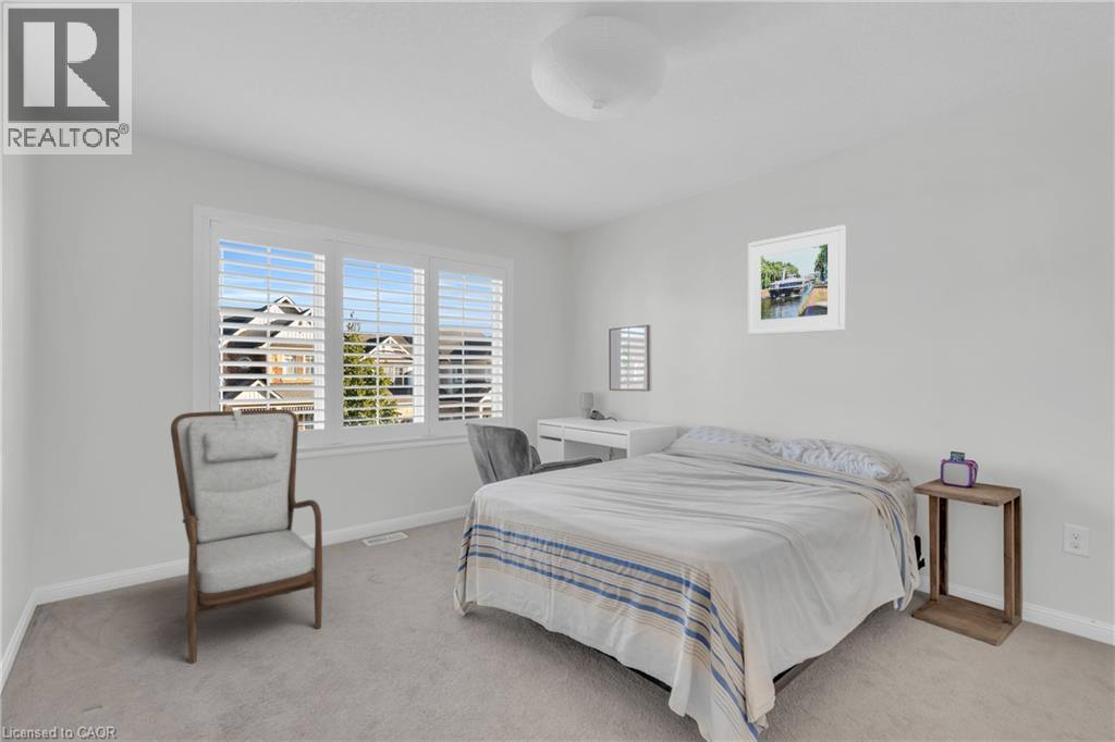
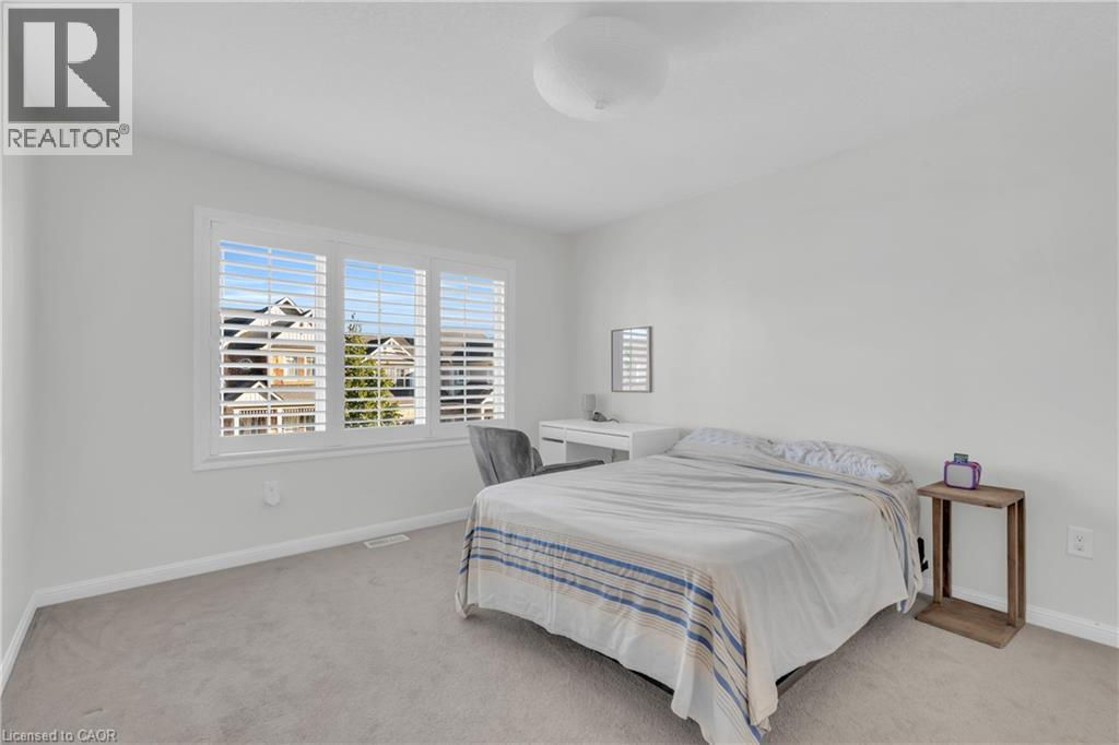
- armchair (247, 516)
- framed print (793, 283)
